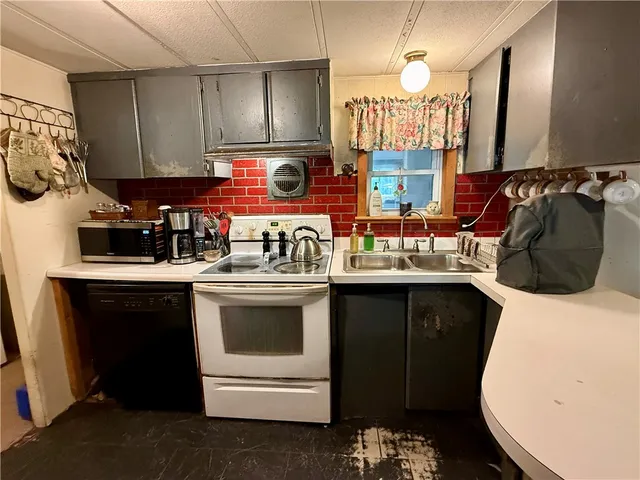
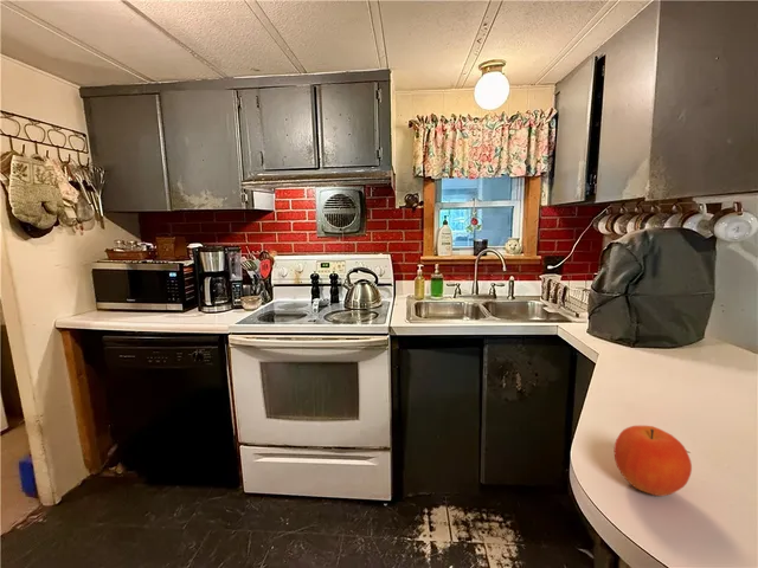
+ fruit (650, 459)
